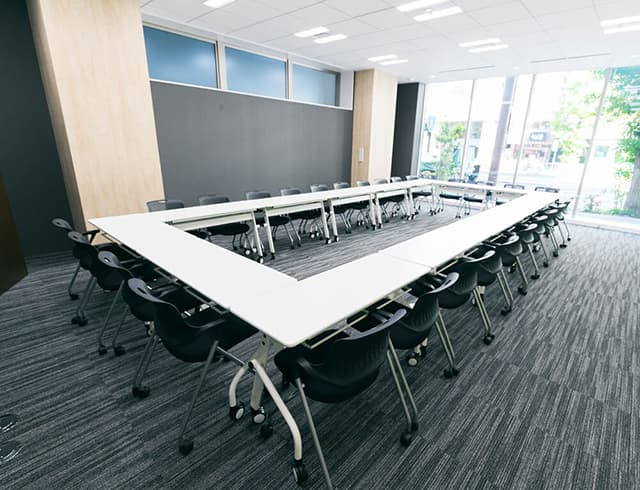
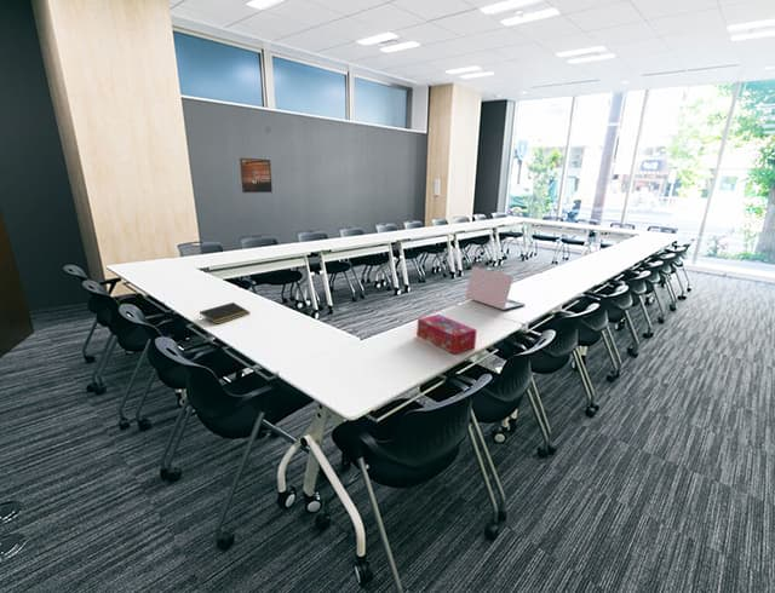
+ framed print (256, 175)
+ tissue box (444, 333)
+ laptop (495, 286)
+ notepad (225, 312)
